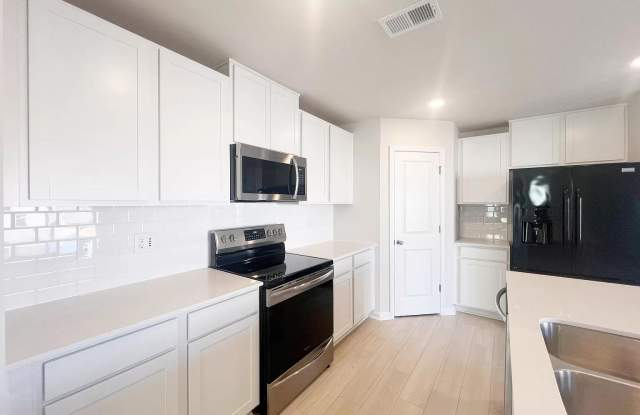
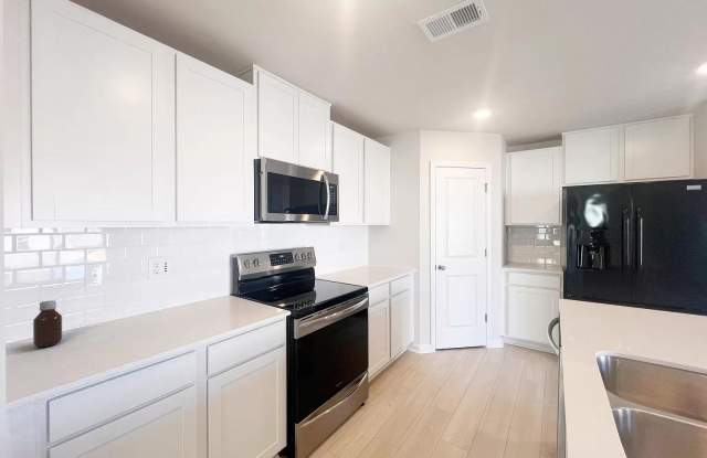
+ bottle (48, 322)
